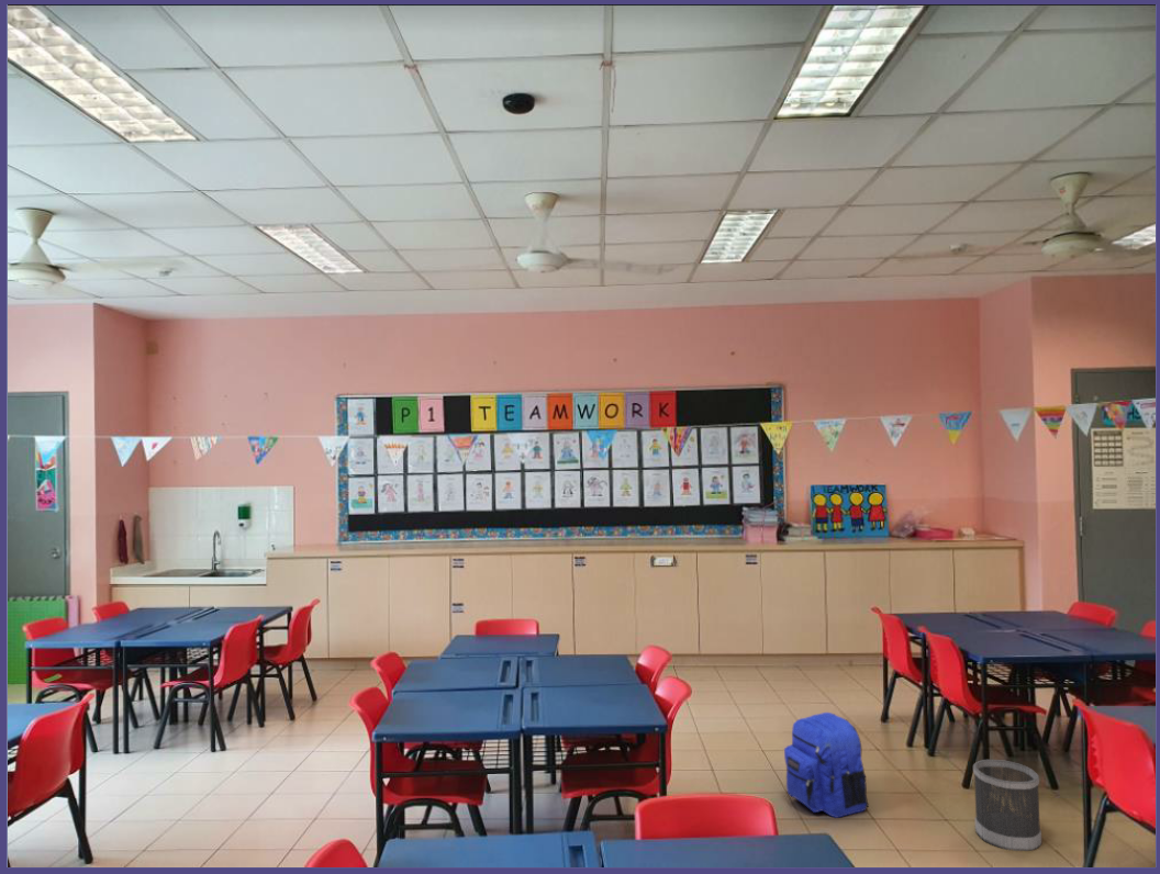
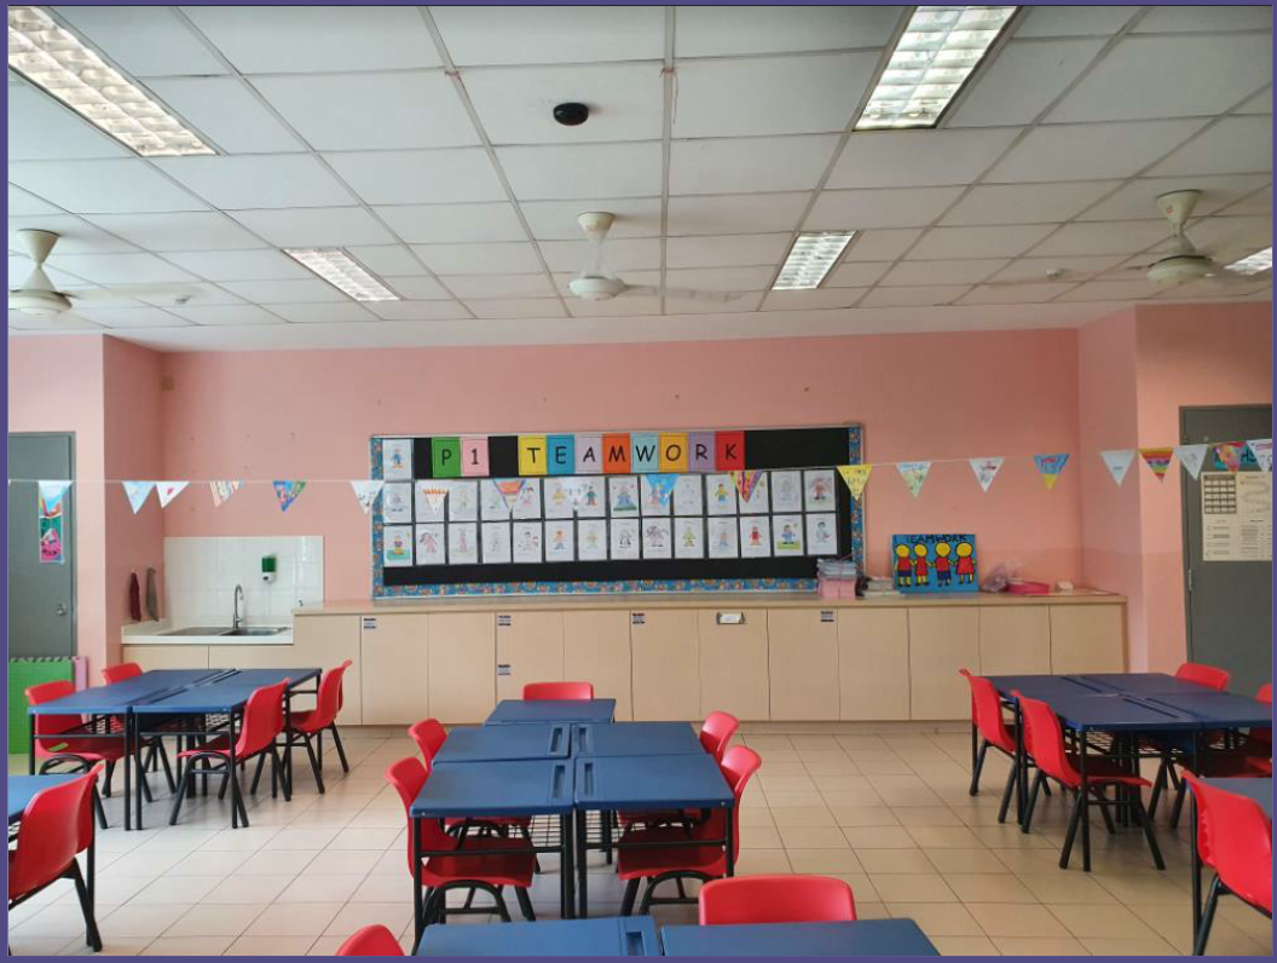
- wastebasket (1006, 803)
- backpack (824, 761)
